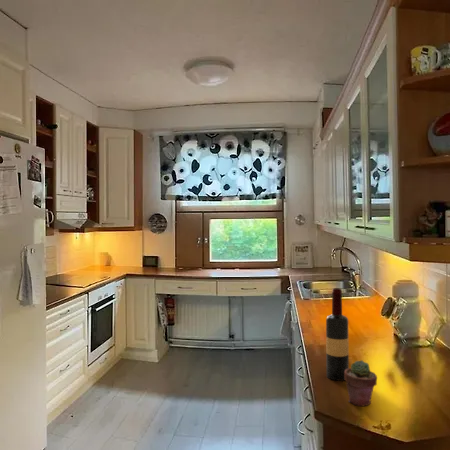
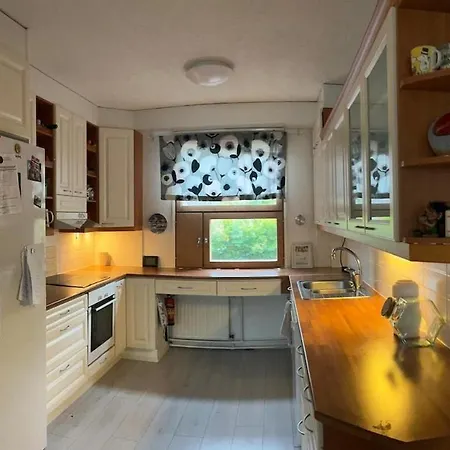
- wine bottle (337, 332)
- potted succulent (360, 381)
